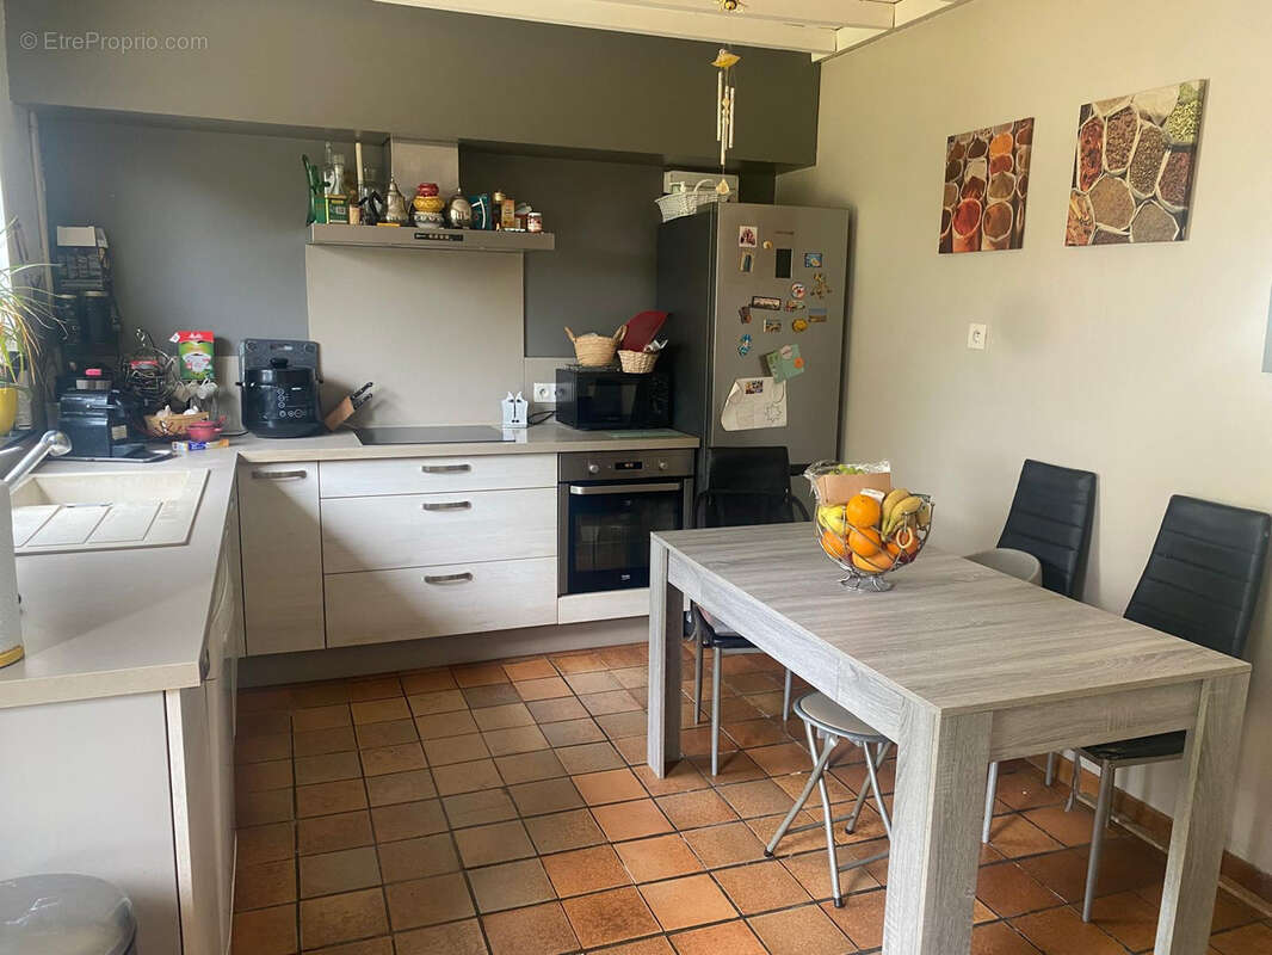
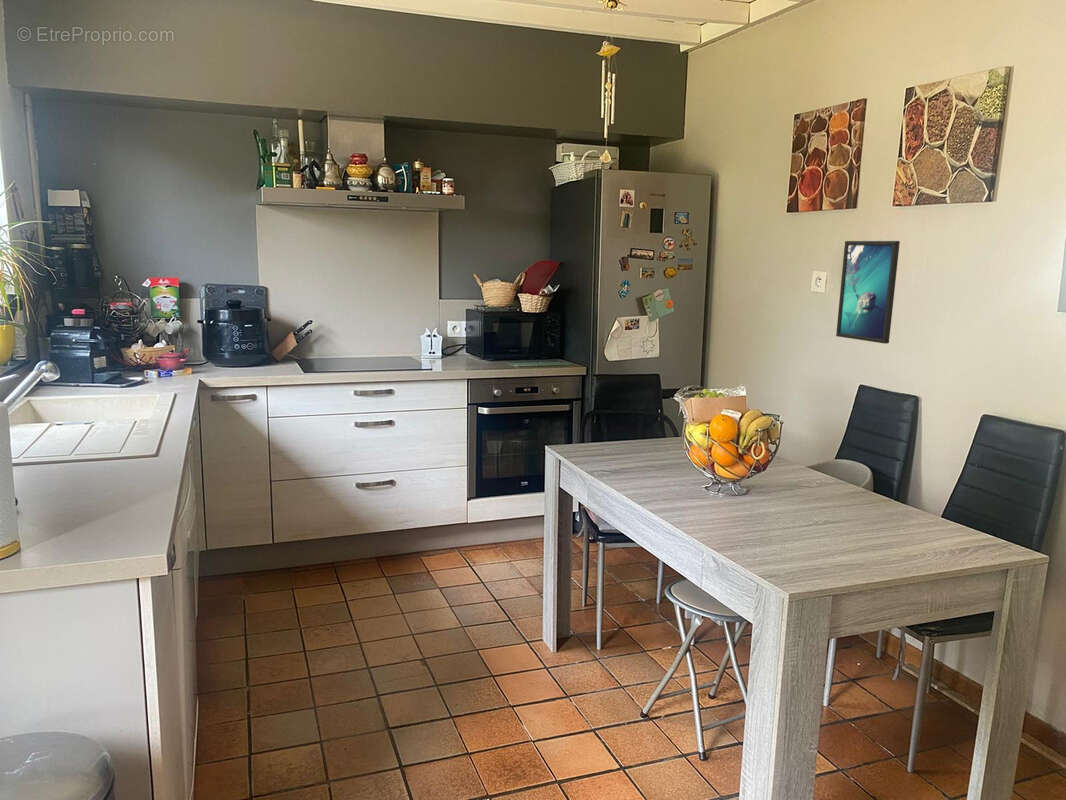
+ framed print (866, 290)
